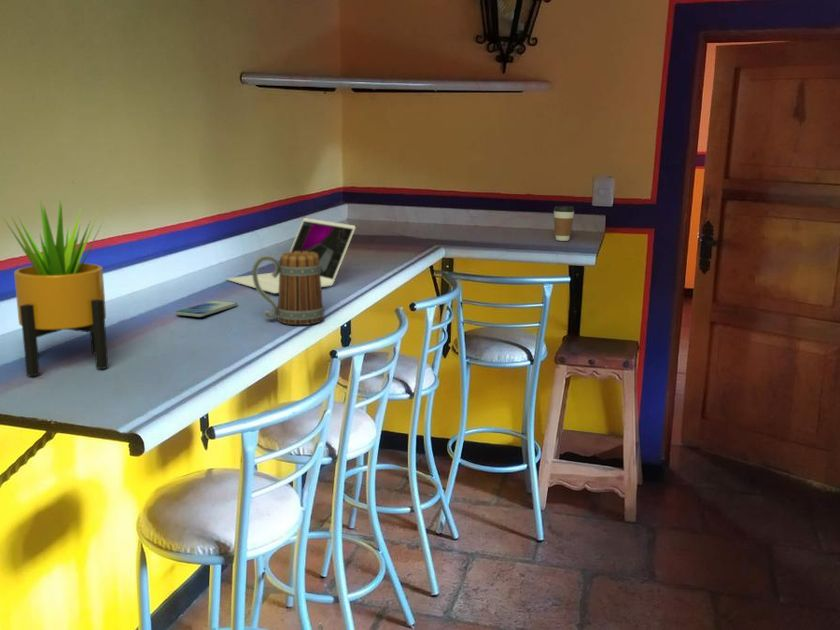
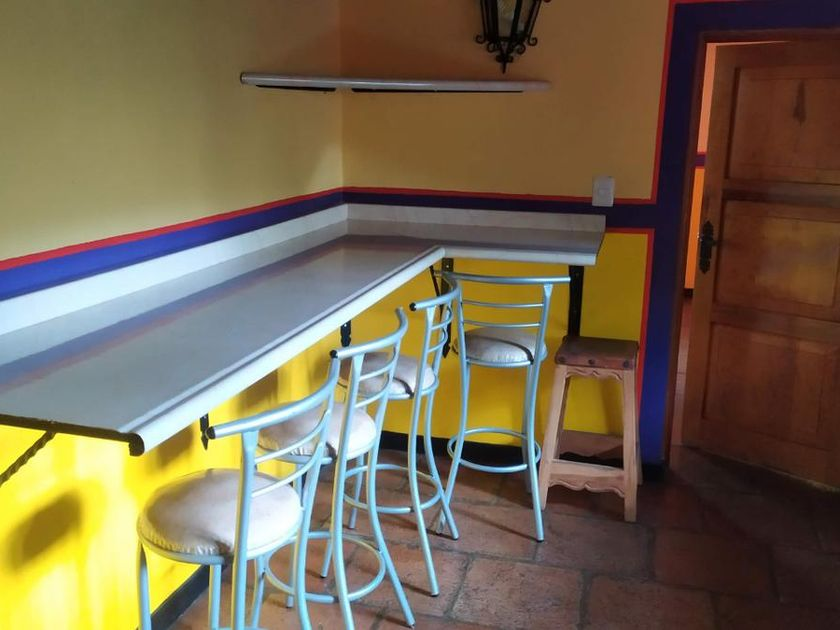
- coffee cup (563, 223)
- smartphone (207, 308)
- laptop (290, 250)
- potted plant (59, 283)
- mug (288, 287)
